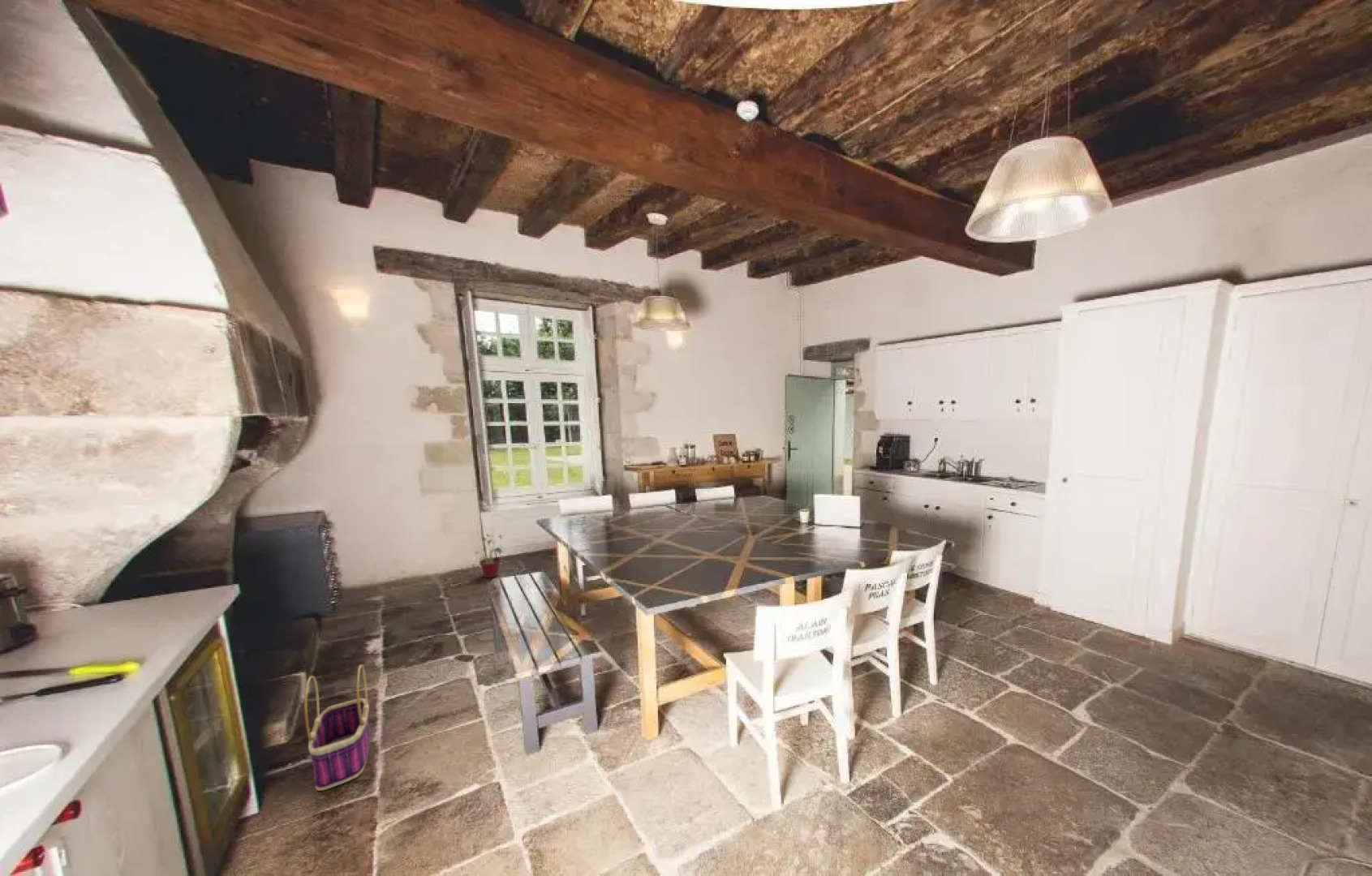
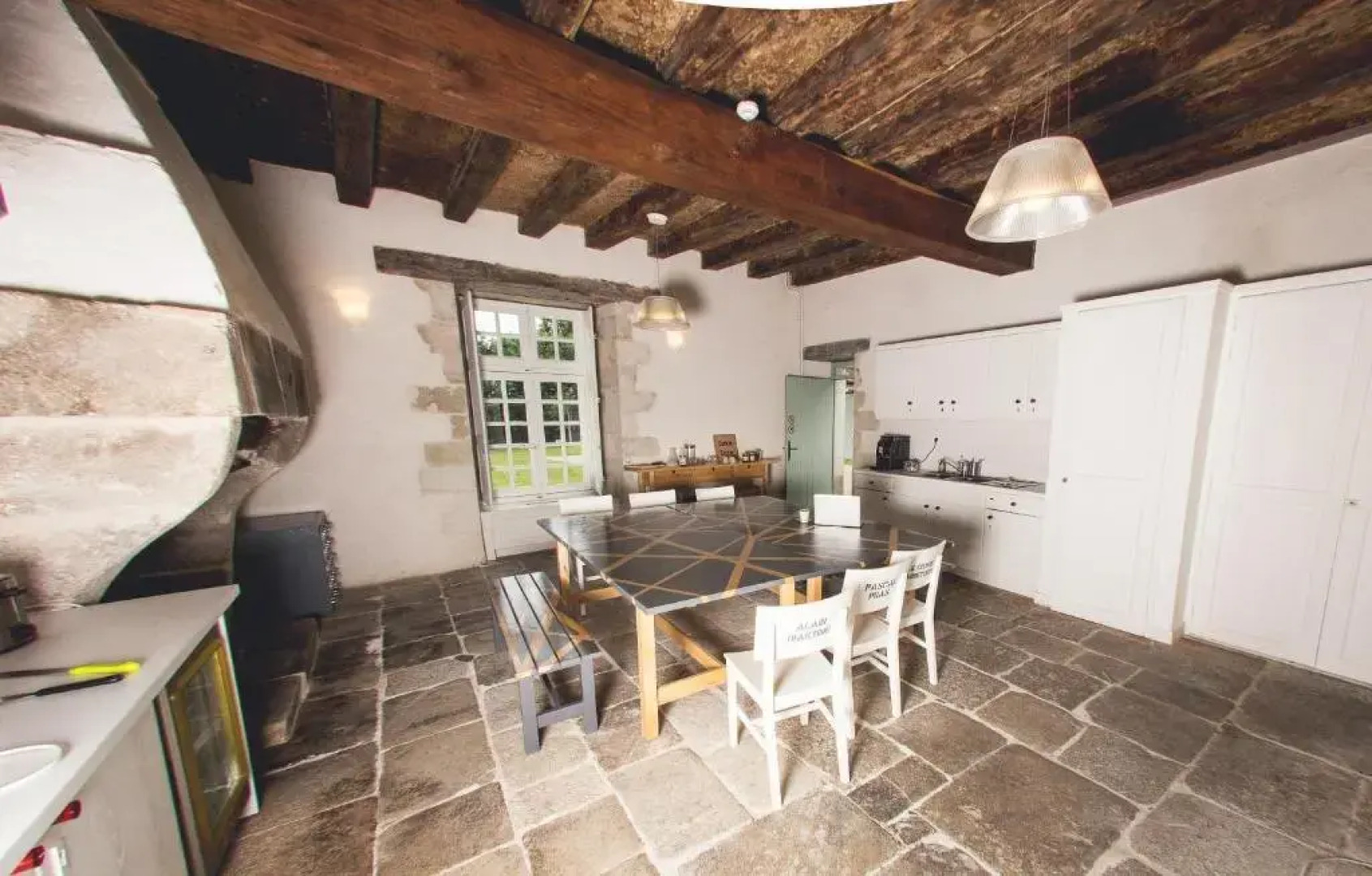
- potted plant (489, 552)
- basket (339, 718)
